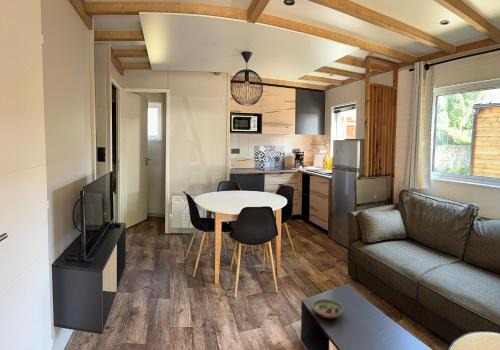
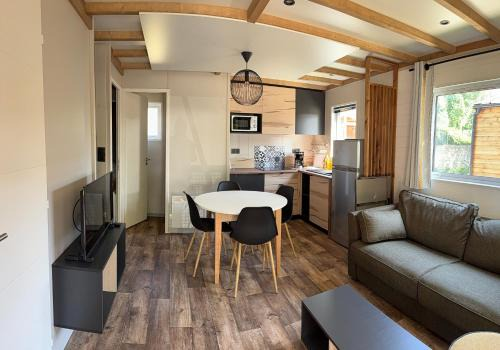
- decorative bowl (327, 310)
